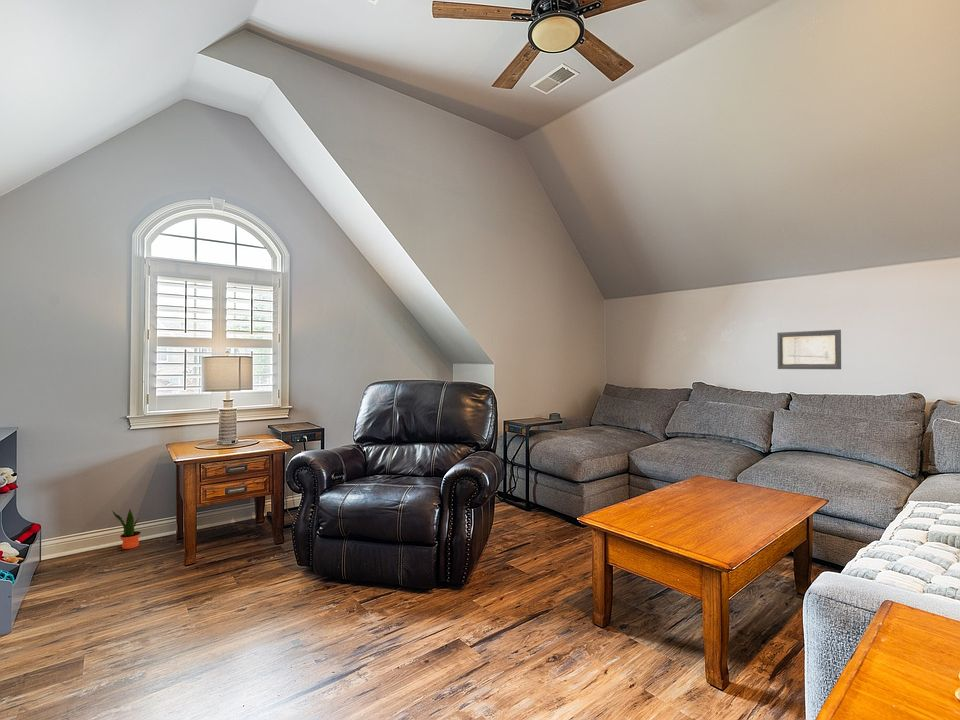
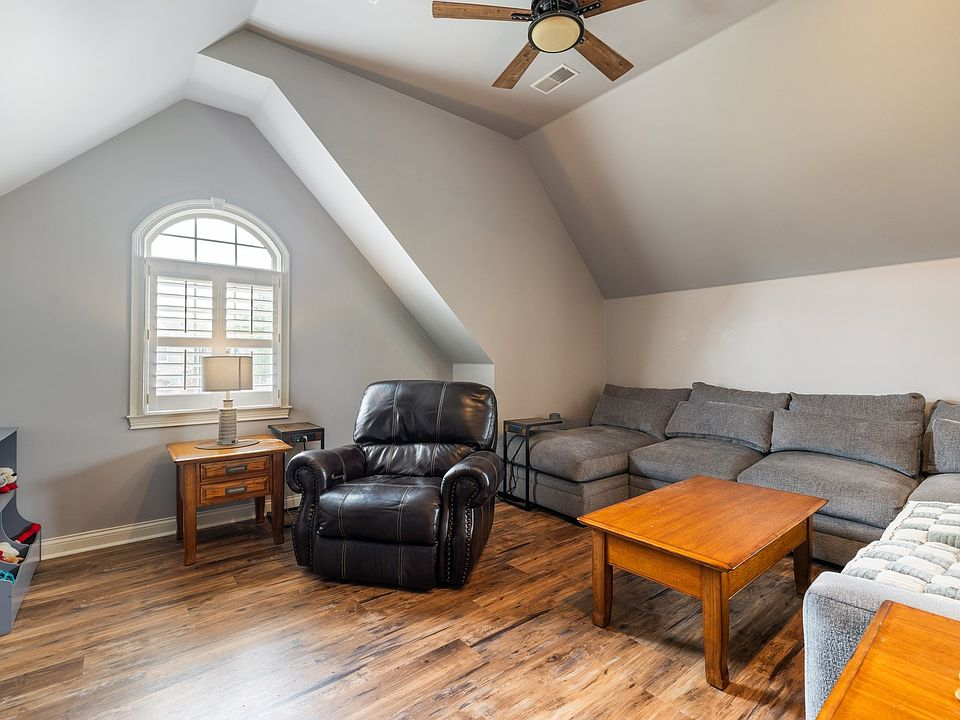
- wall art (807, 350)
- potted plant (126, 527)
